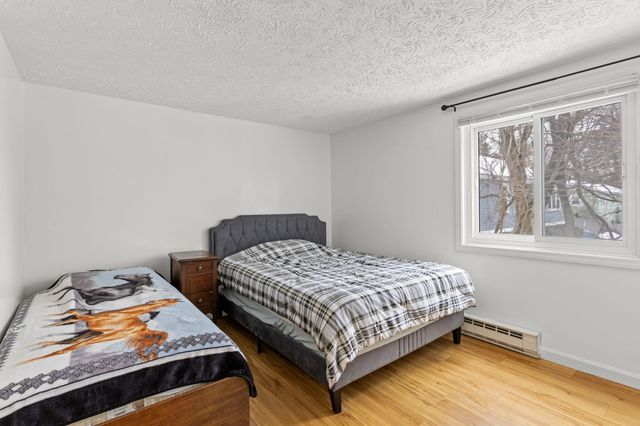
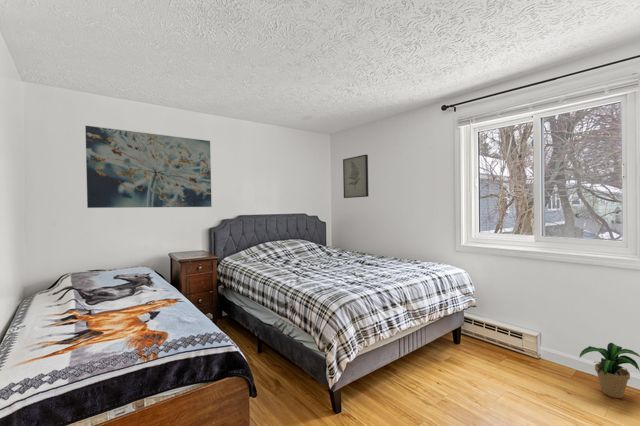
+ potted plant (612, 370)
+ wall art (355, 177)
+ wall art (155, 170)
